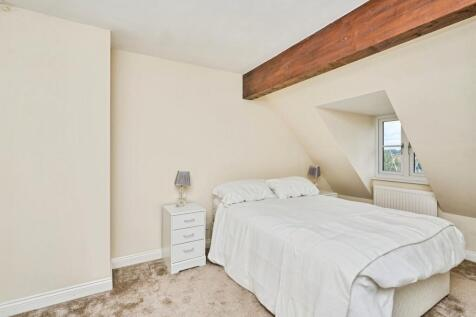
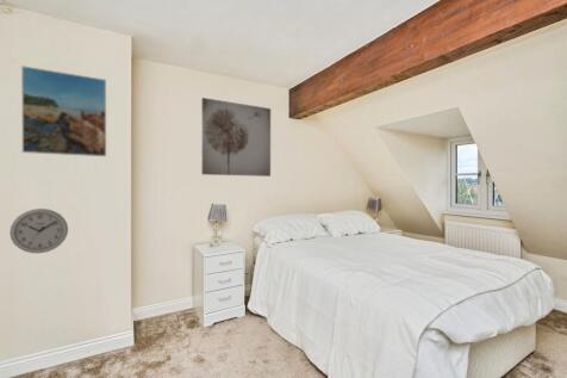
+ wall clock (39, 230)
+ wall art (238, 140)
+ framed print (67, 113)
